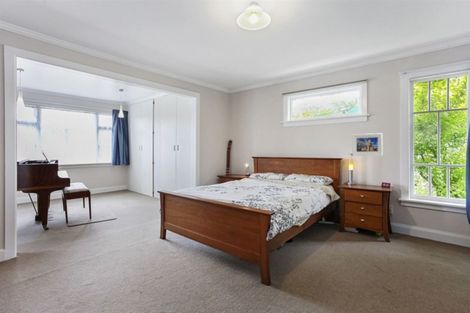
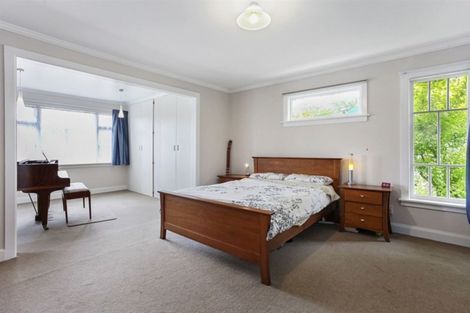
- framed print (367, 144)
